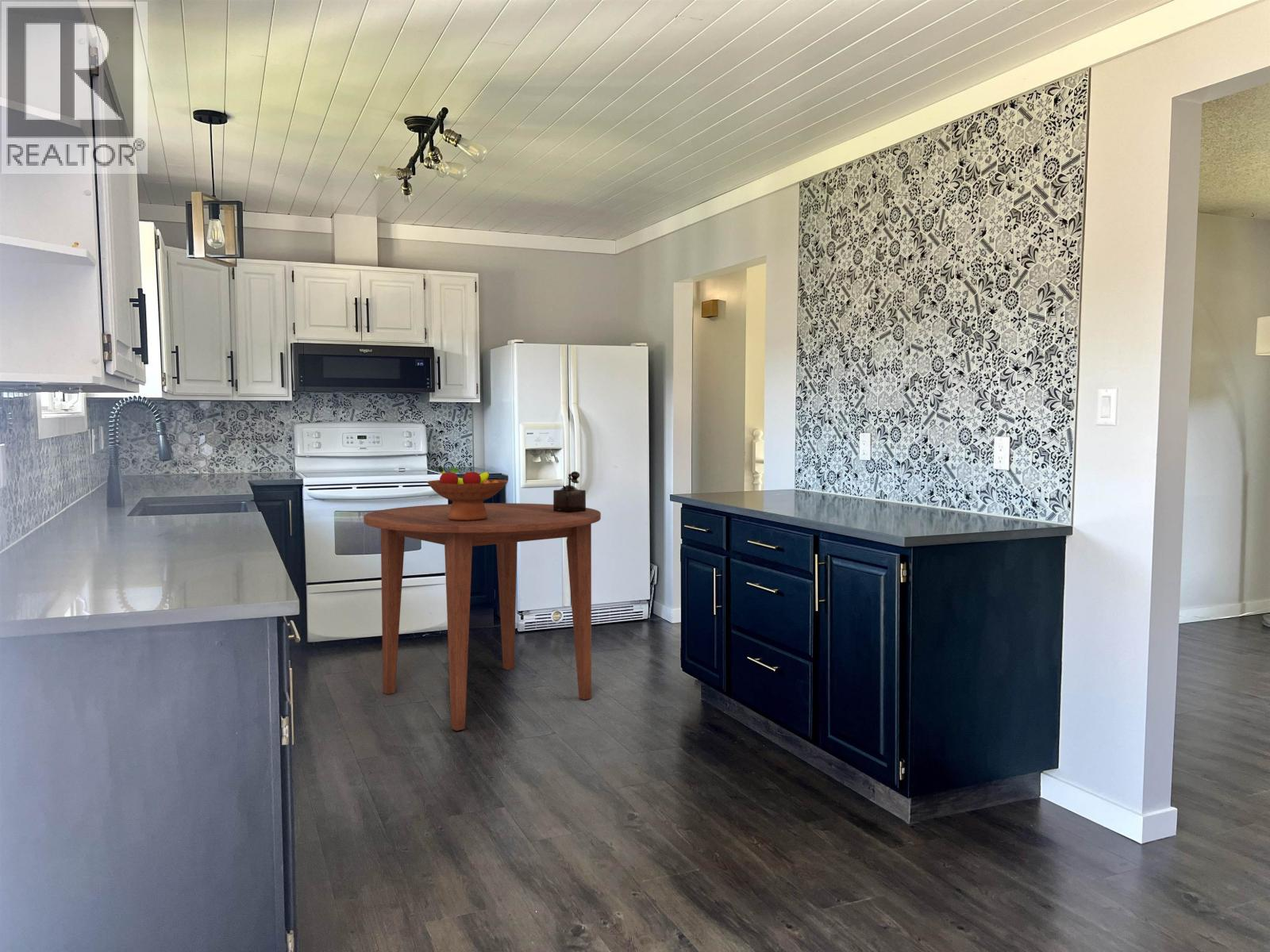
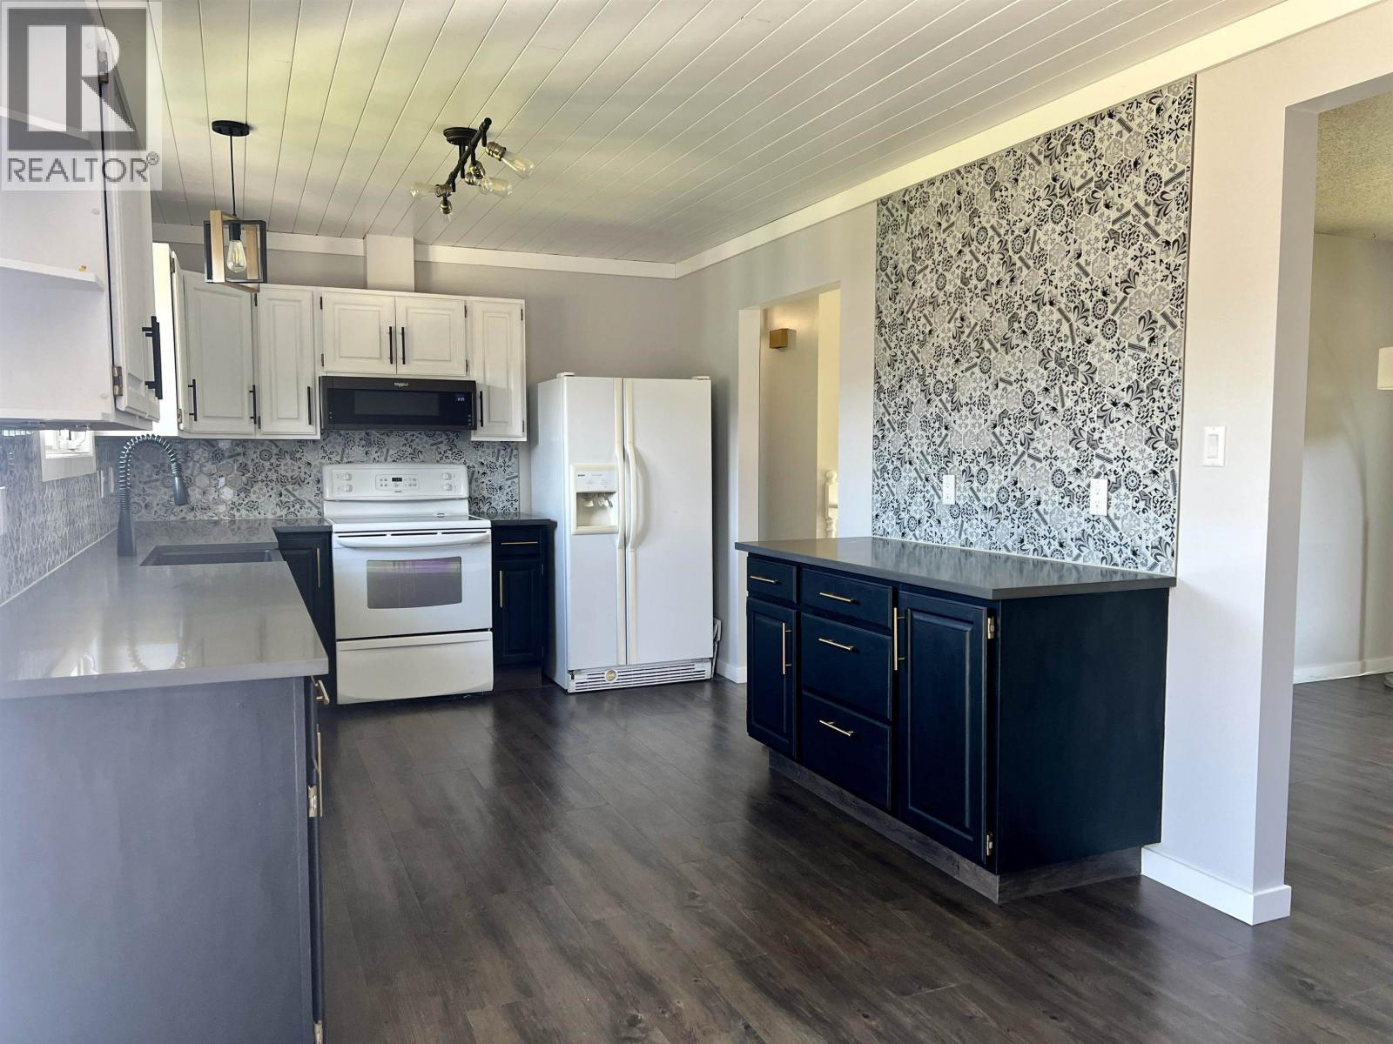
- dining table (499, 604)
- fruit bowl (468, 492)
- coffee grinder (572, 490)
